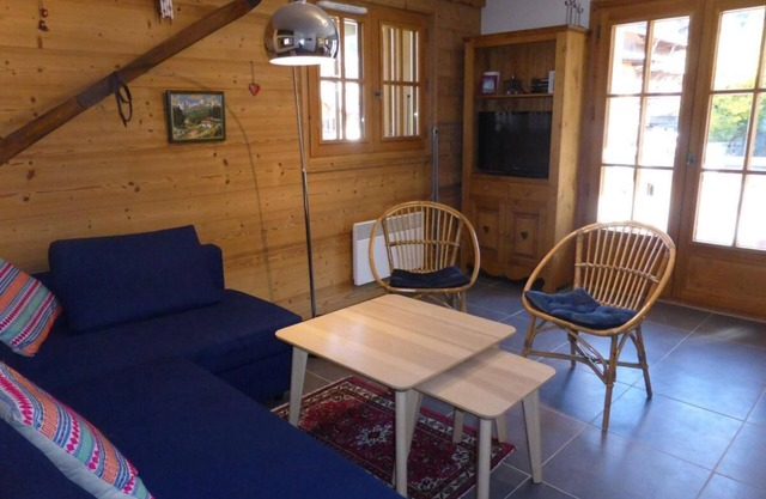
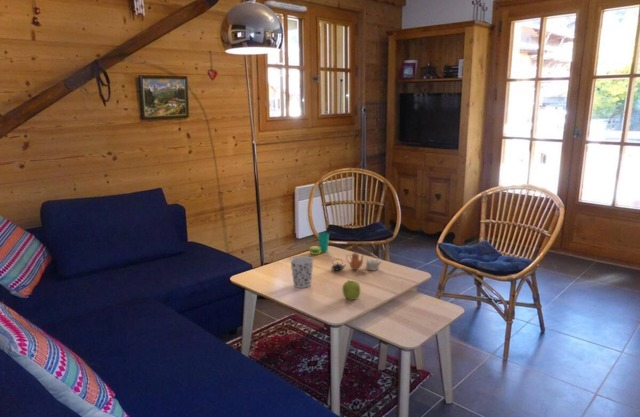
+ fruit (351, 289)
+ teapot (356, 260)
+ cup (302, 272)
+ cup (319, 243)
